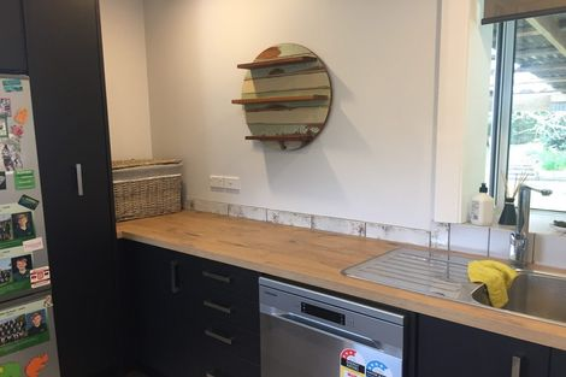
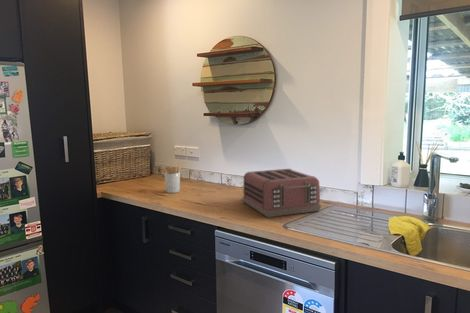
+ utensil holder (171, 178)
+ toaster (281, 190)
